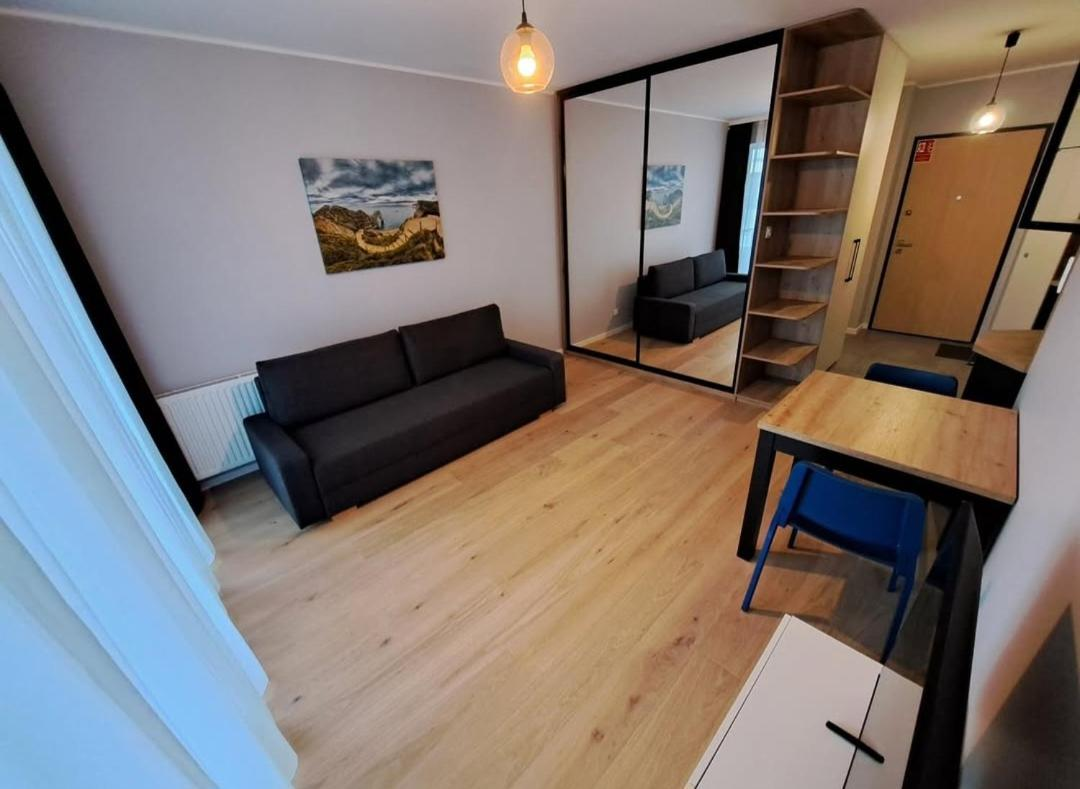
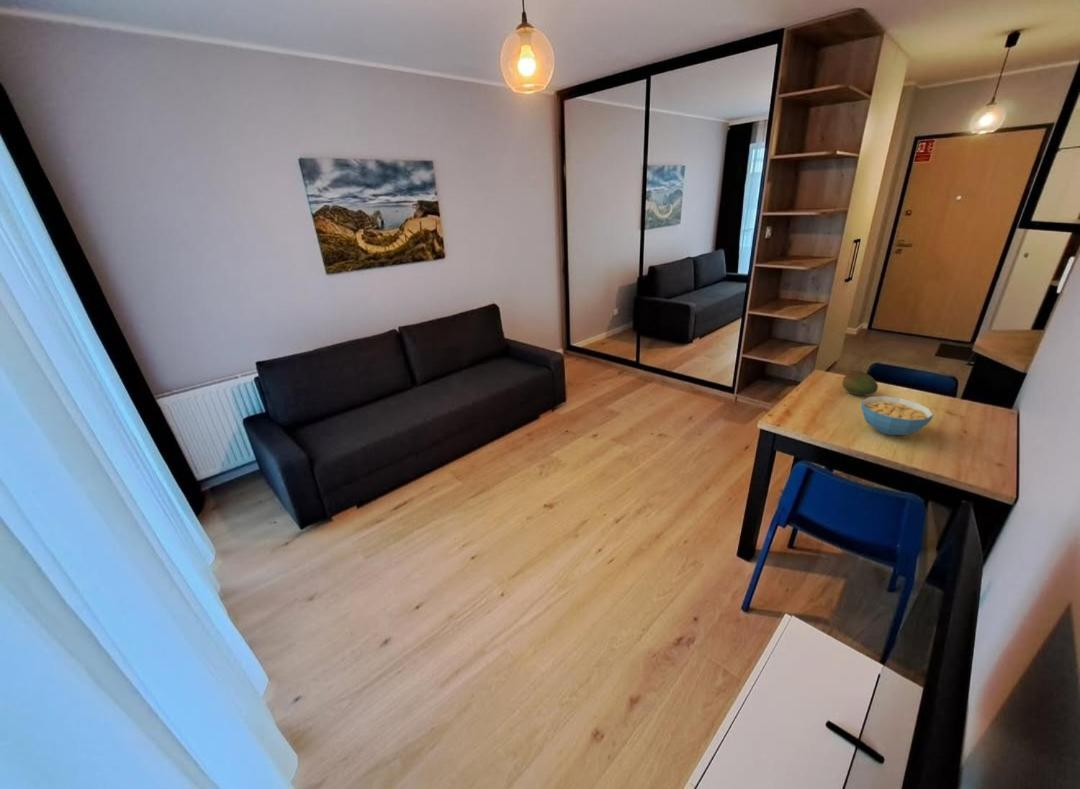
+ cereal bowl (892, 419)
+ fruit (860, 382)
